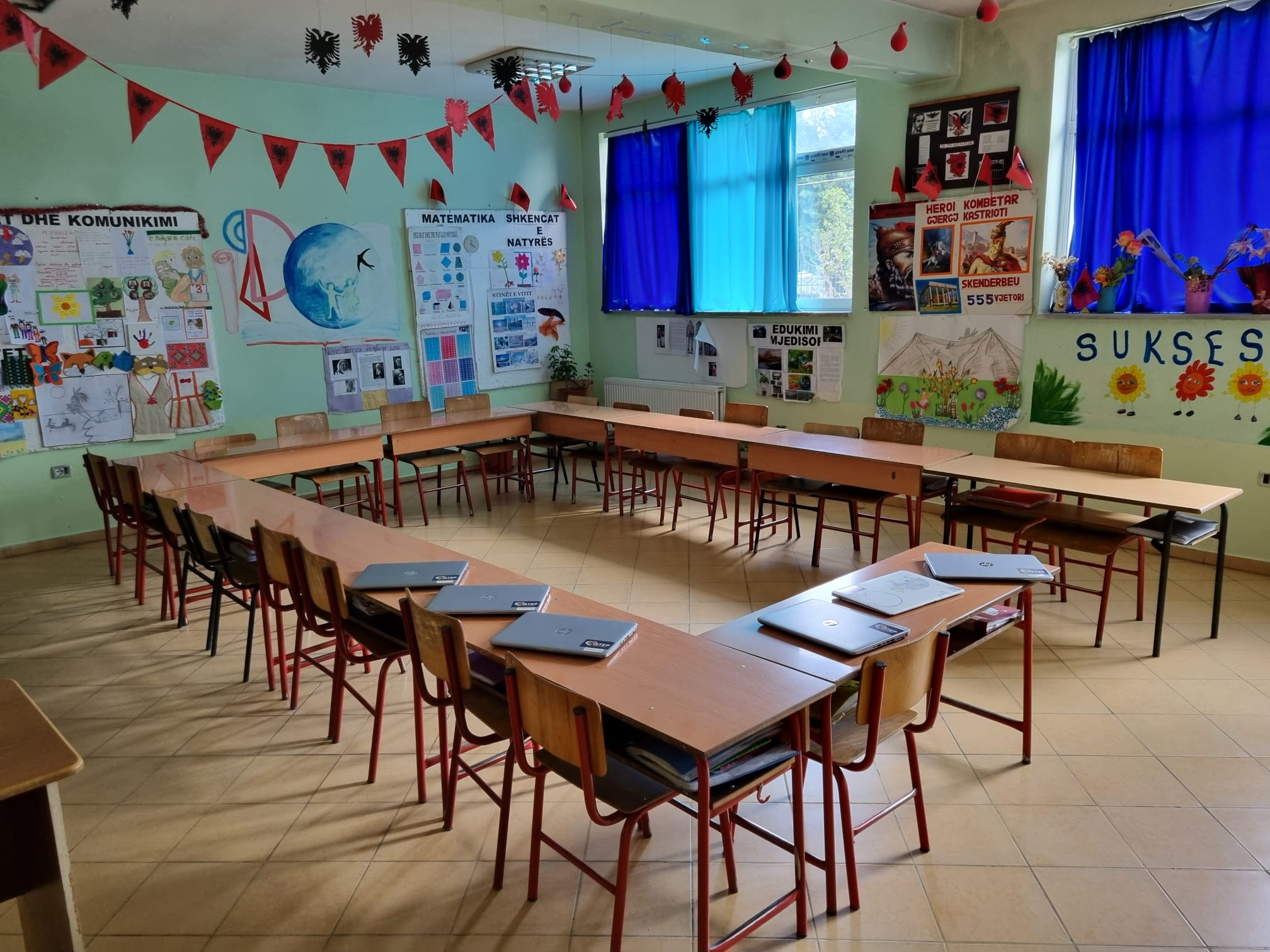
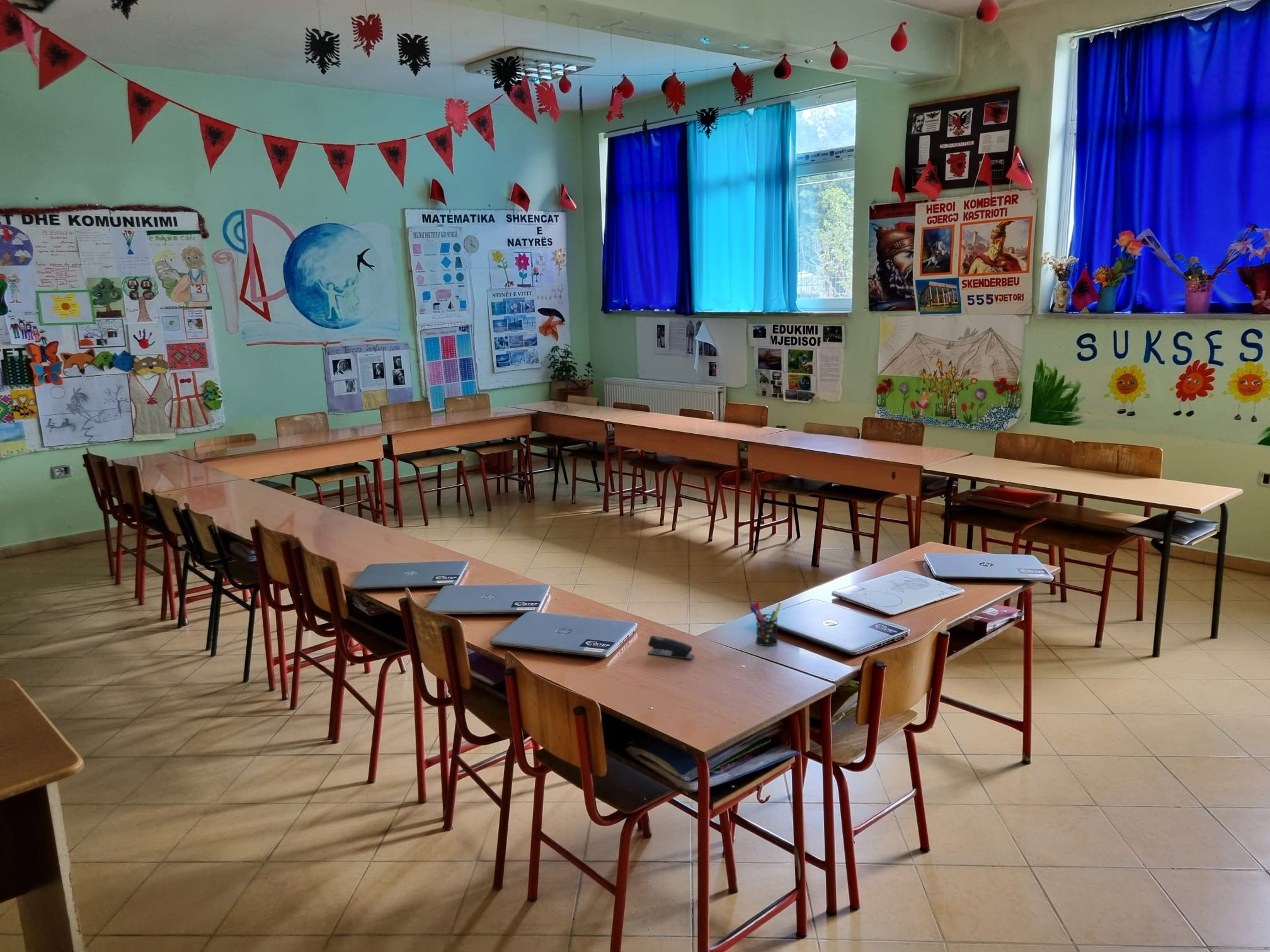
+ stapler (671, 646)
+ pen holder (767, 621)
